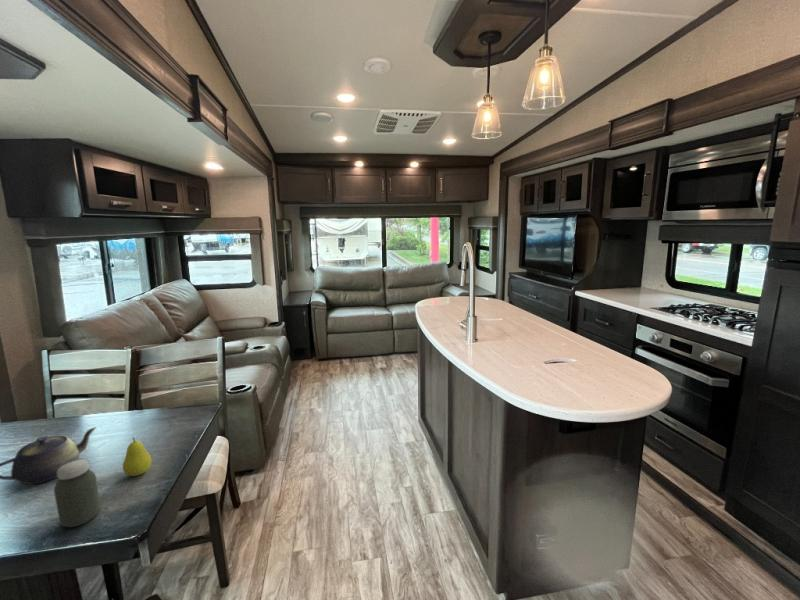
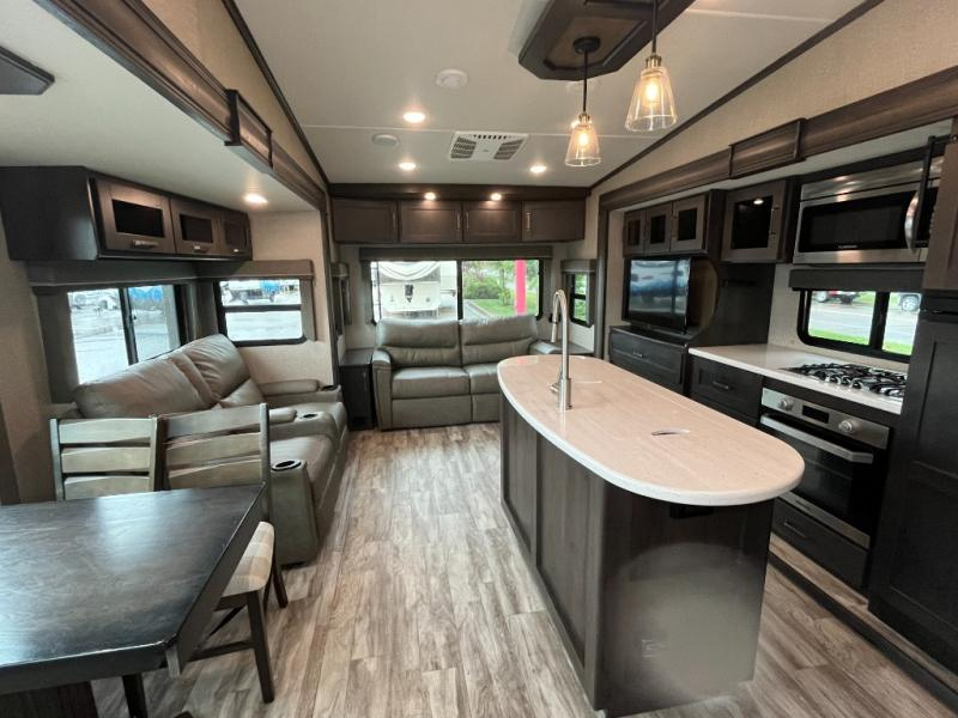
- teapot (49, 454)
- fruit (136, 454)
- jar (77, 492)
